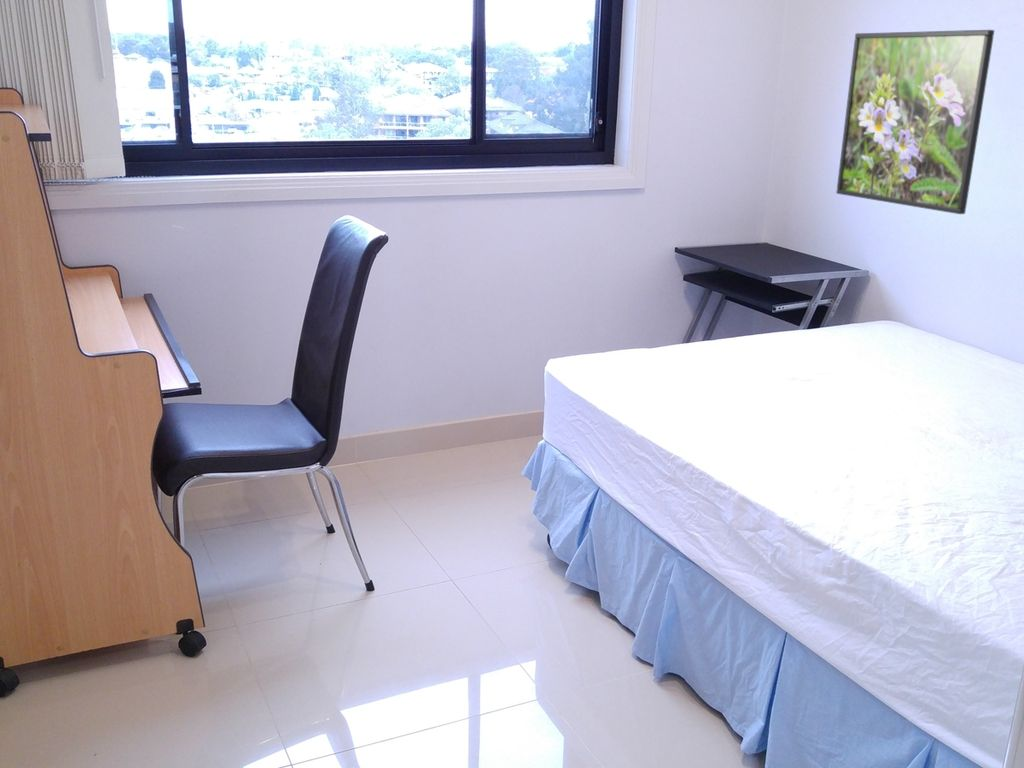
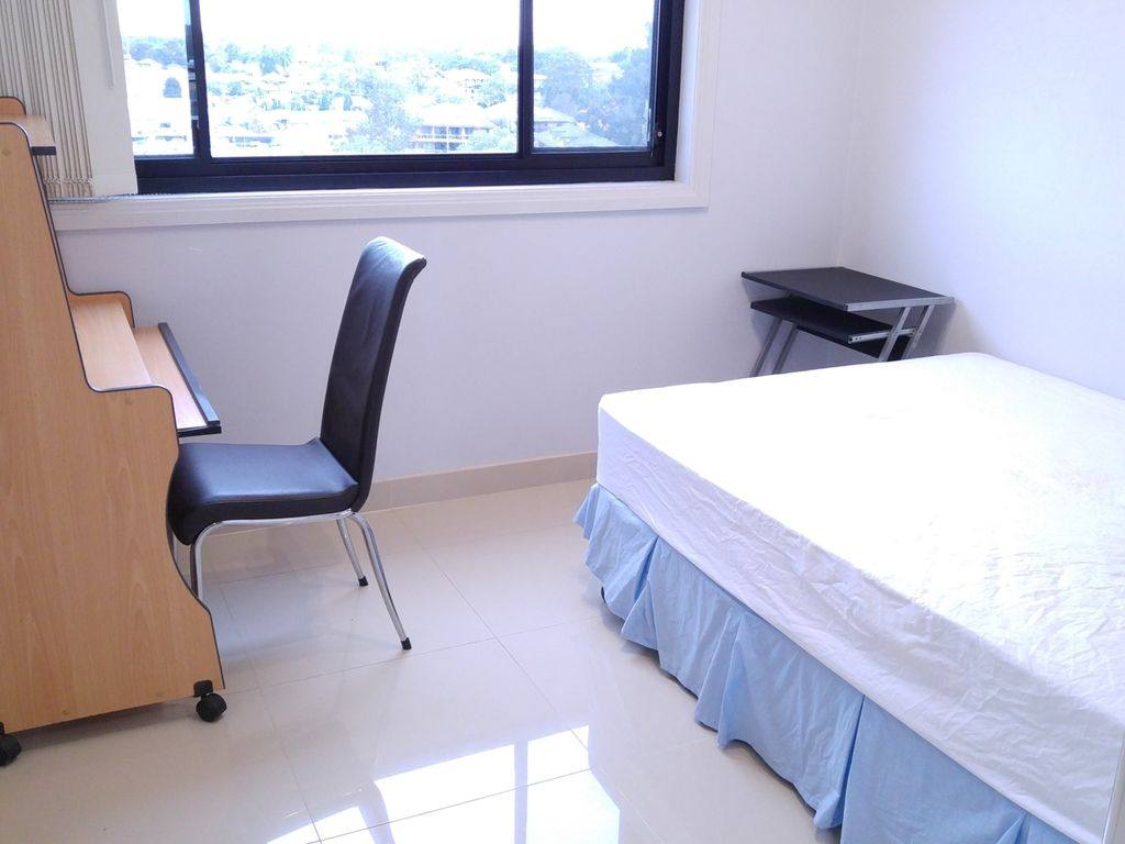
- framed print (907, 119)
